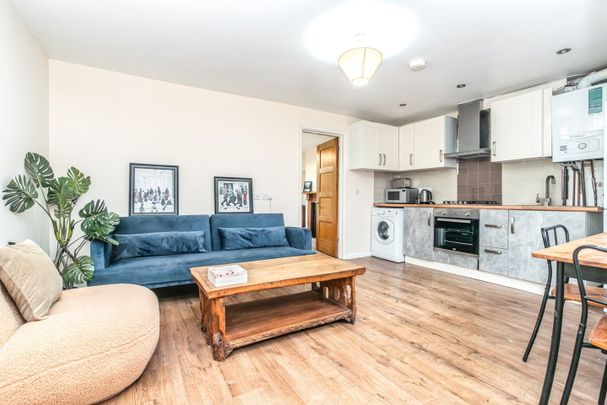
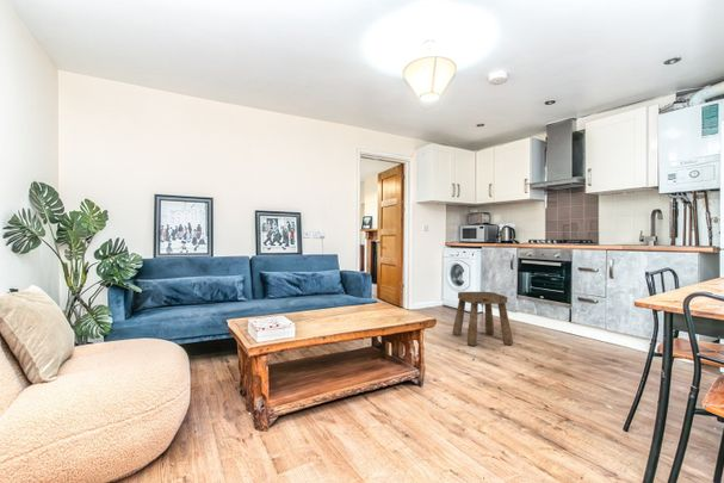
+ stool (485, 316)
